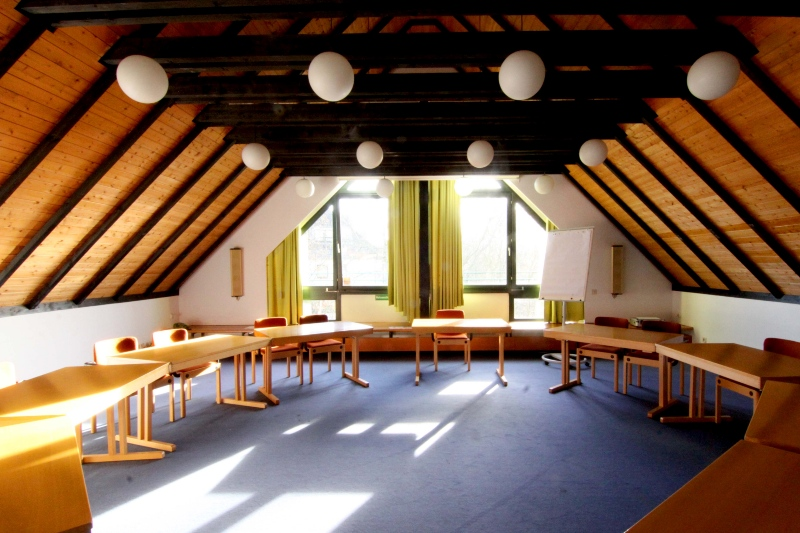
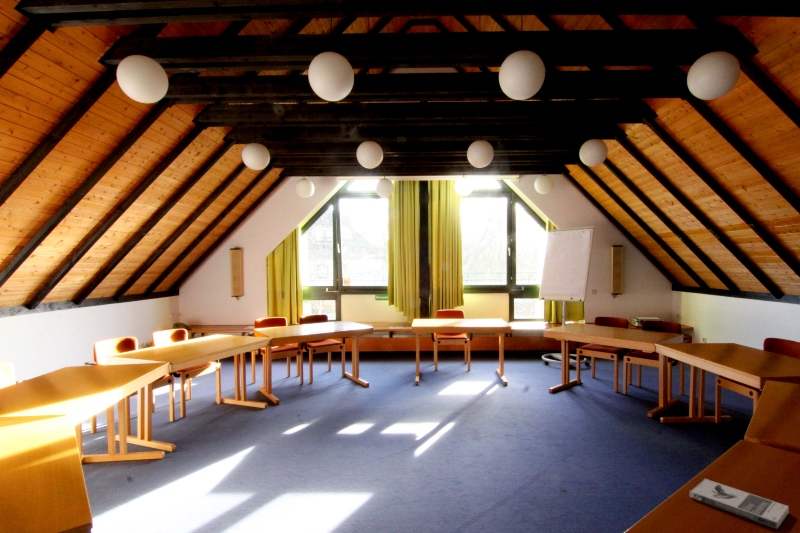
+ book (737, 501)
